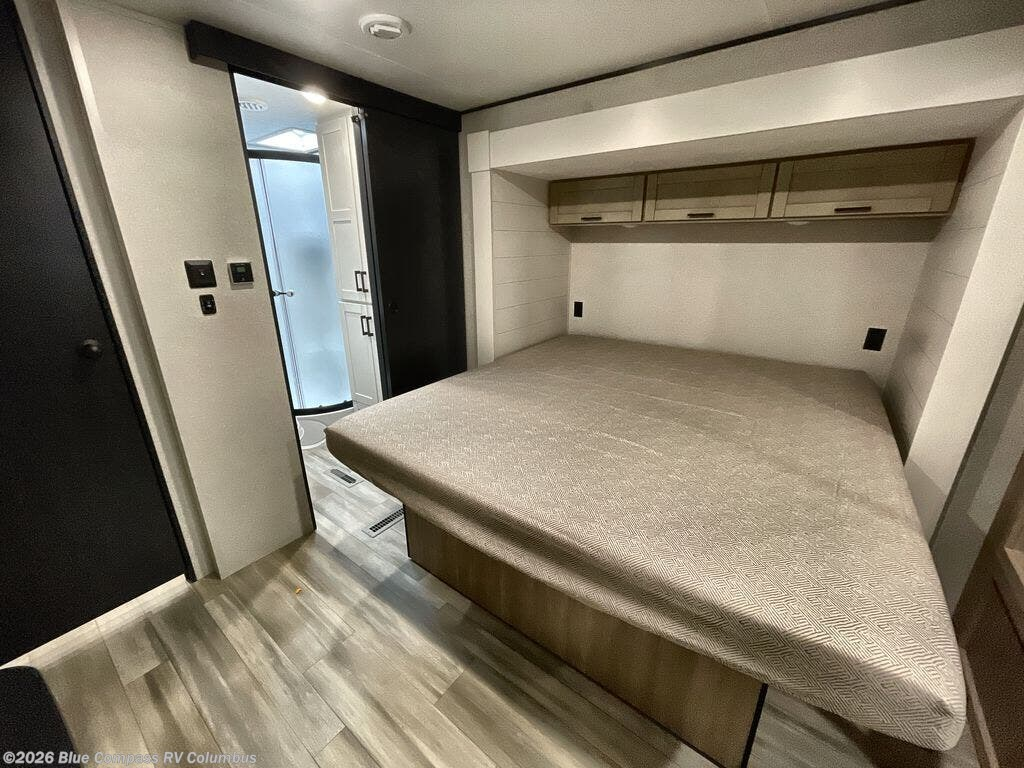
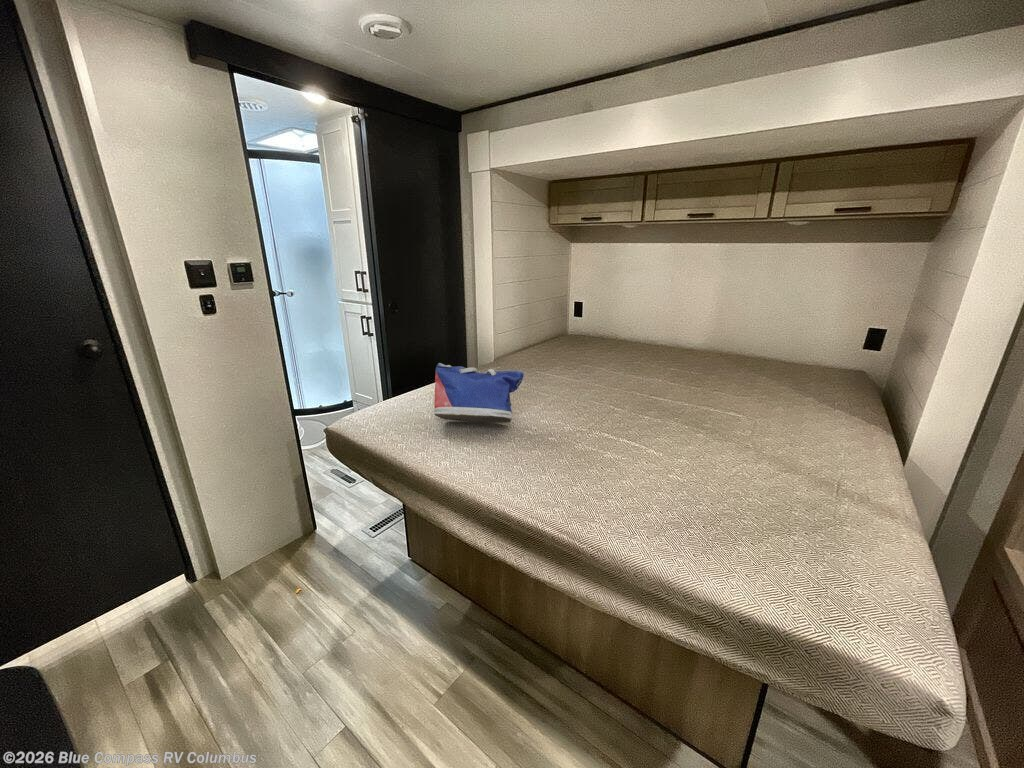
+ tote bag (475, 397)
